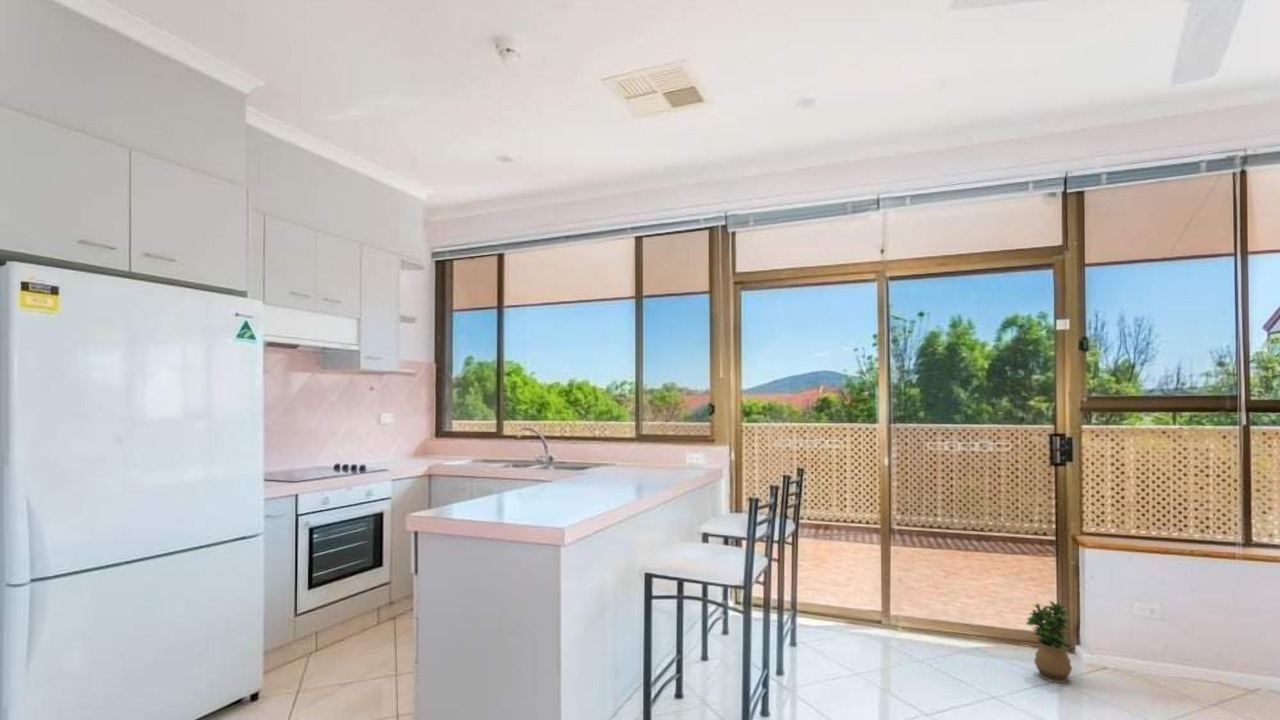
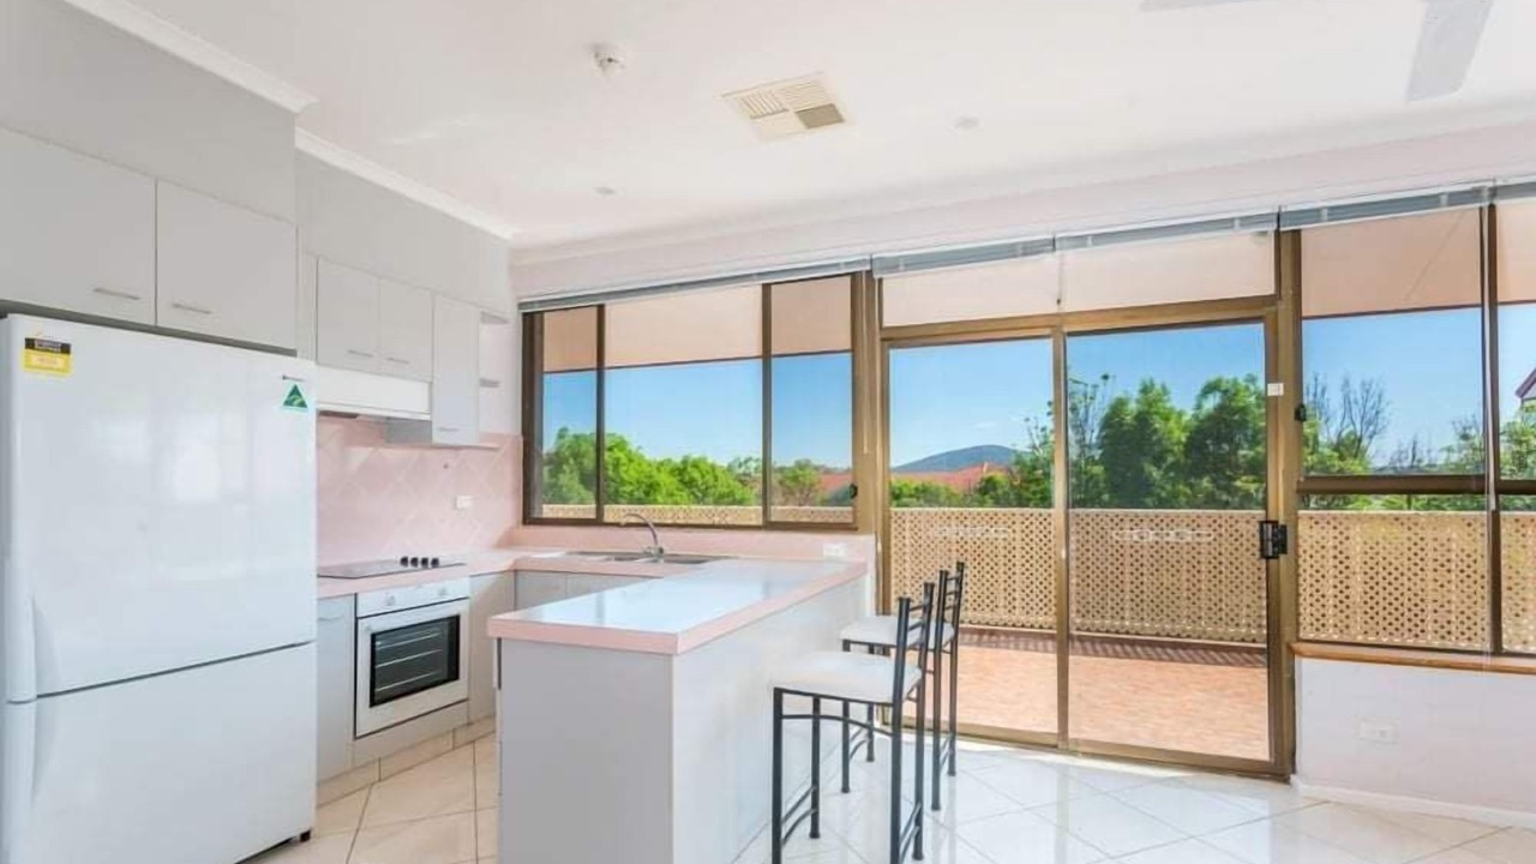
- potted plant (1050, 637)
